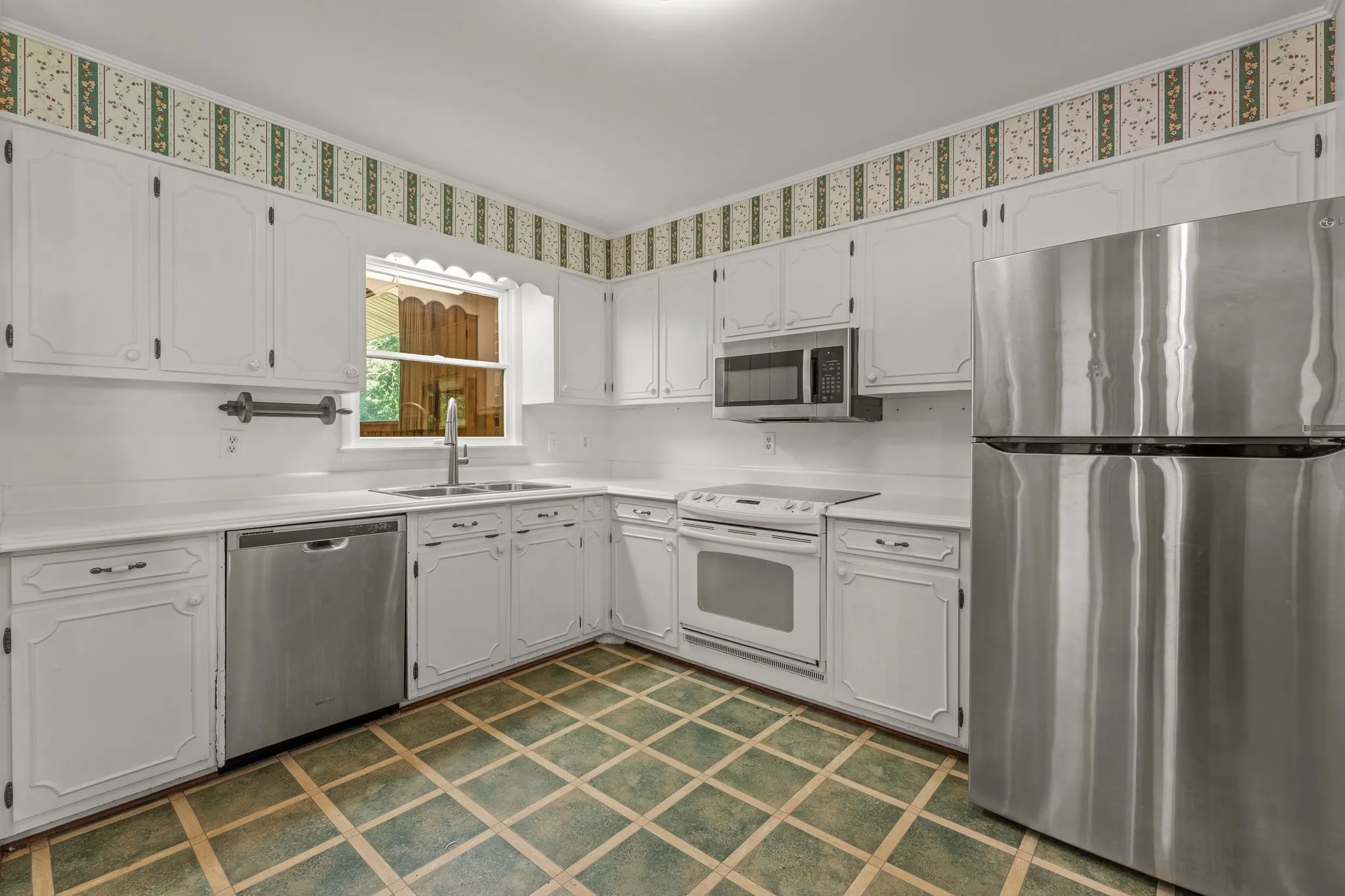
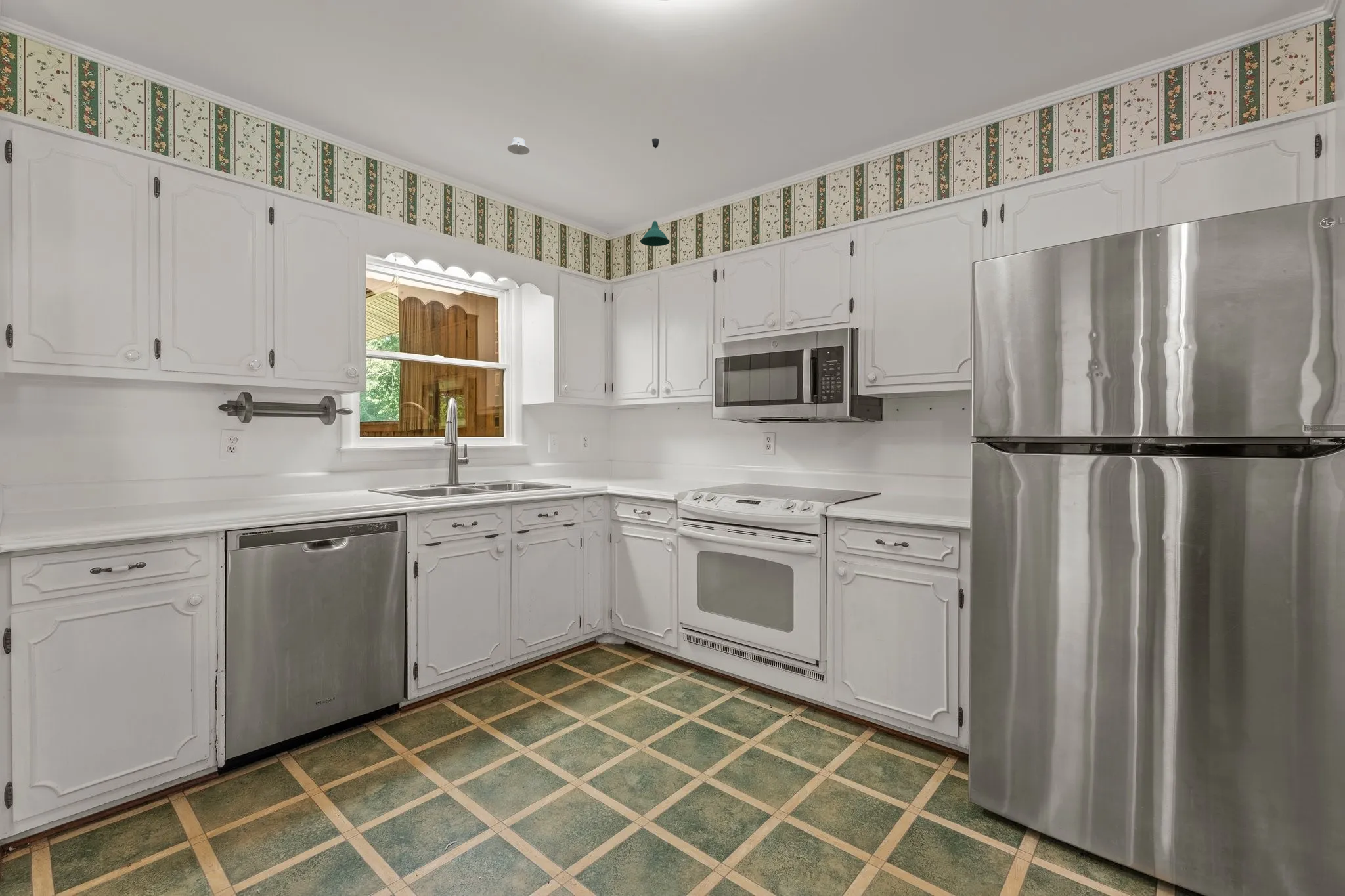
+ pendant light (655, 199)
+ recessed light (518, 145)
